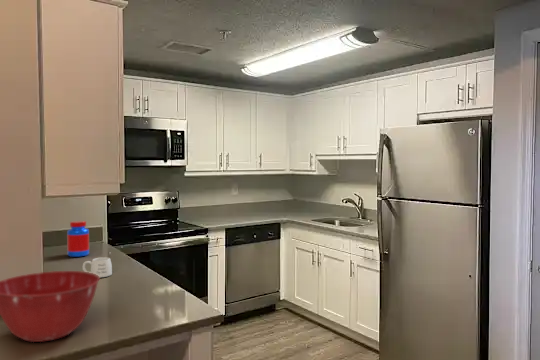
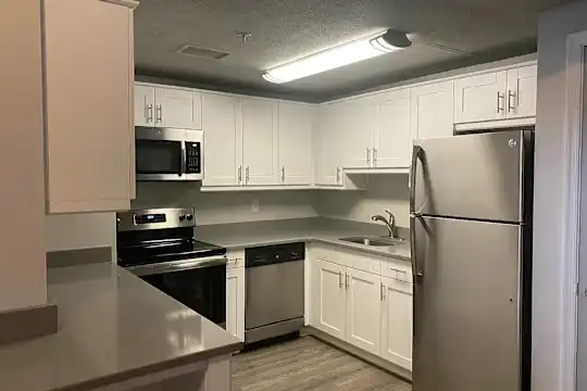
- mixing bowl (48, 307)
- mug (97, 267)
- jar (78, 238)
